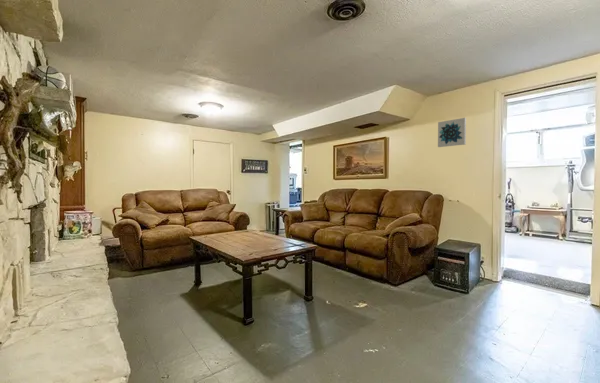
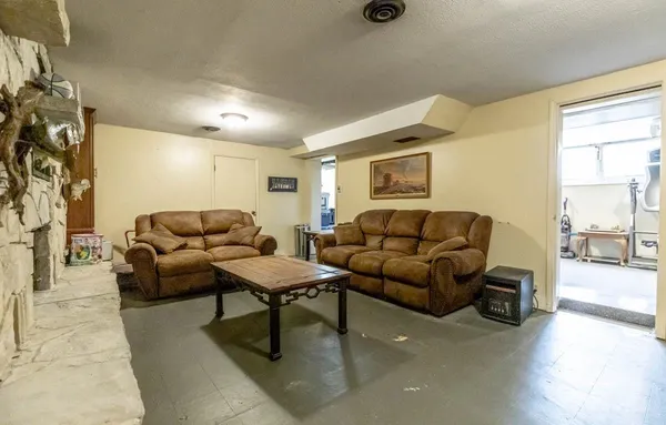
- wall art (451, 133)
